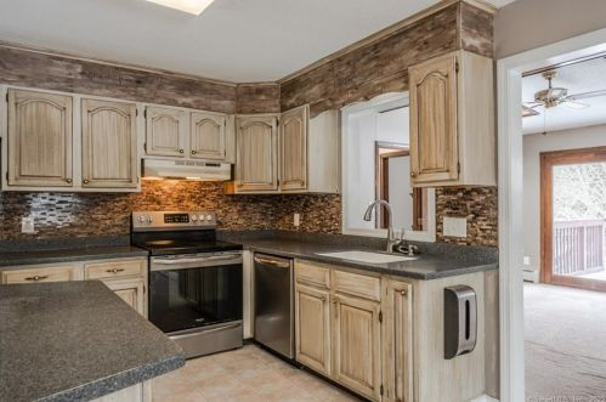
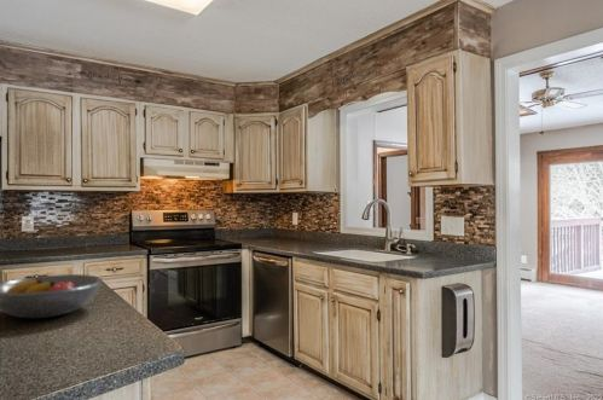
+ fruit bowl (47, 294)
